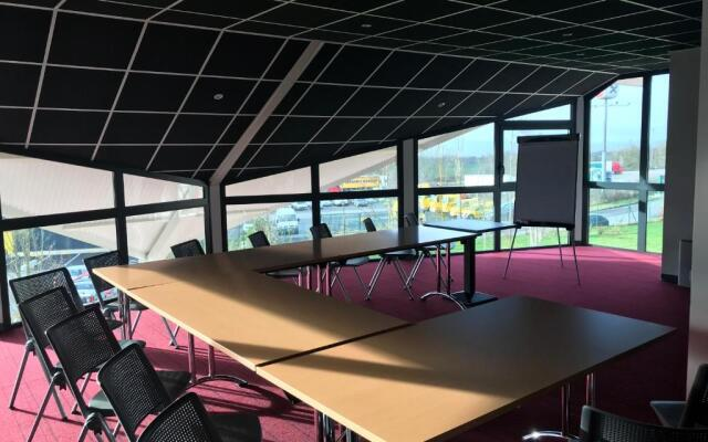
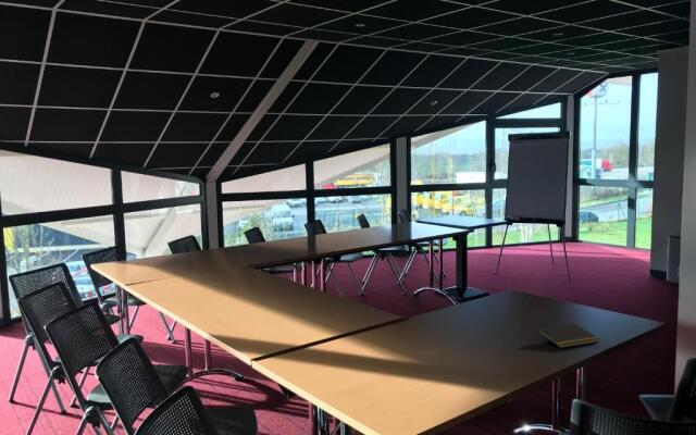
+ notepad (568, 335)
